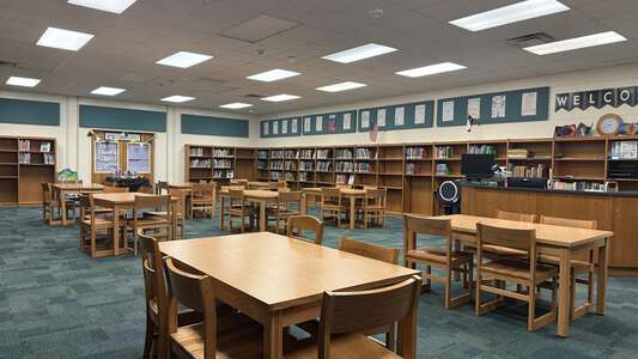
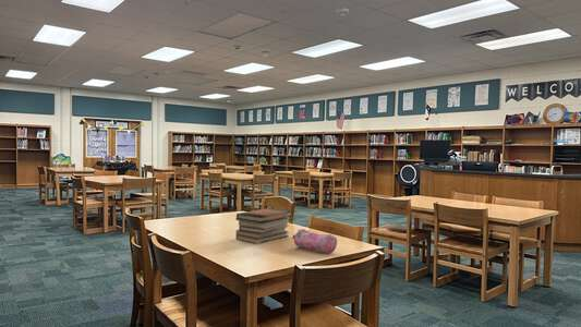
+ book stack (264, 225)
+ pencil case (314, 240)
